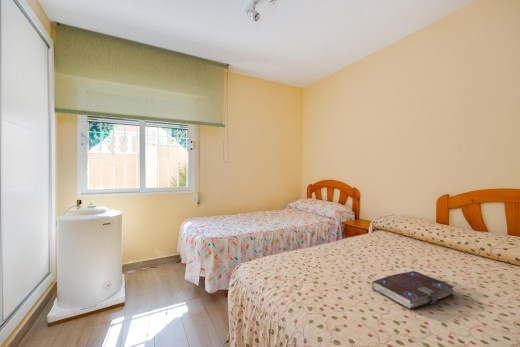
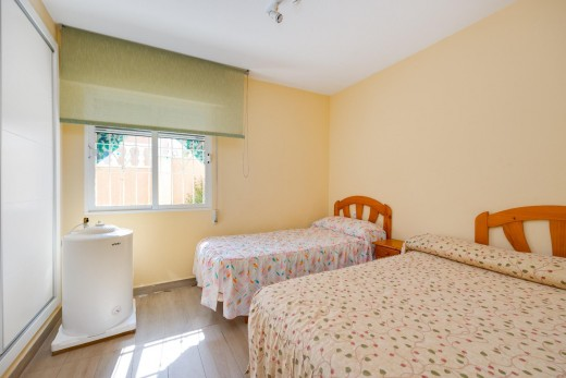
- book (412, 286)
